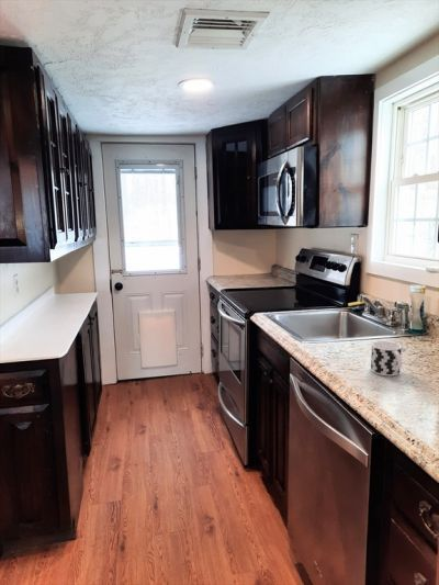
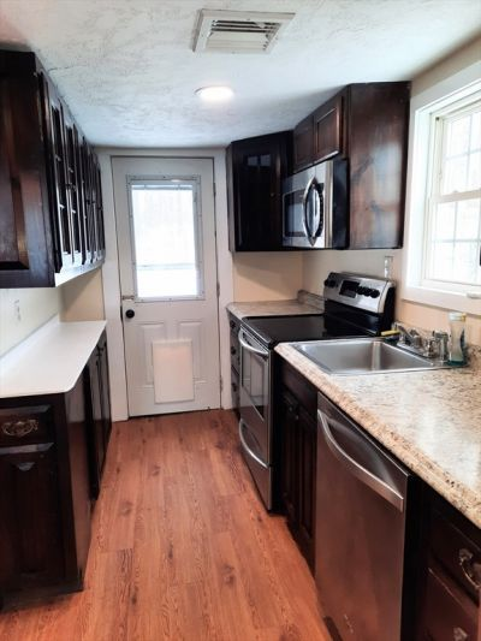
- cup (389, 359)
